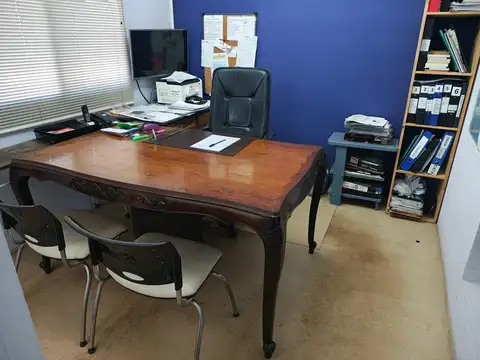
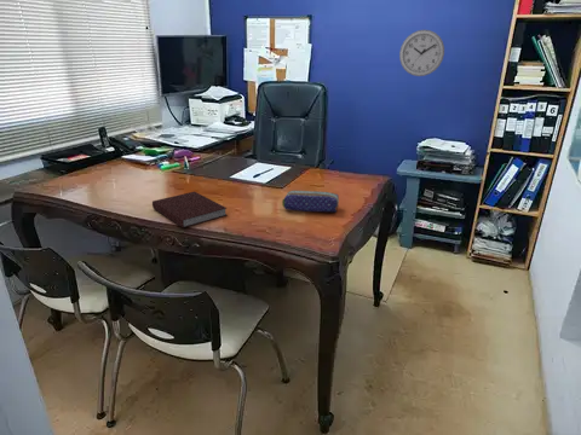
+ wall clock (421, 53)
+ notebook (189, 208)
+ pencil case (310, 201)
